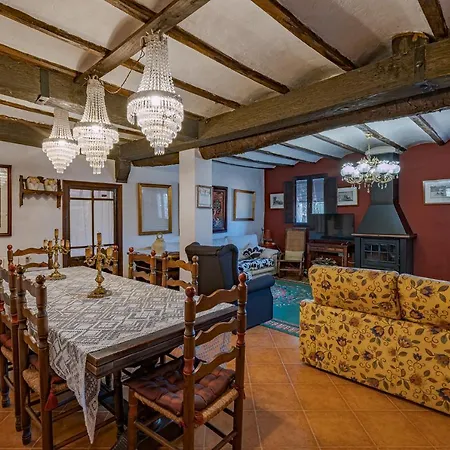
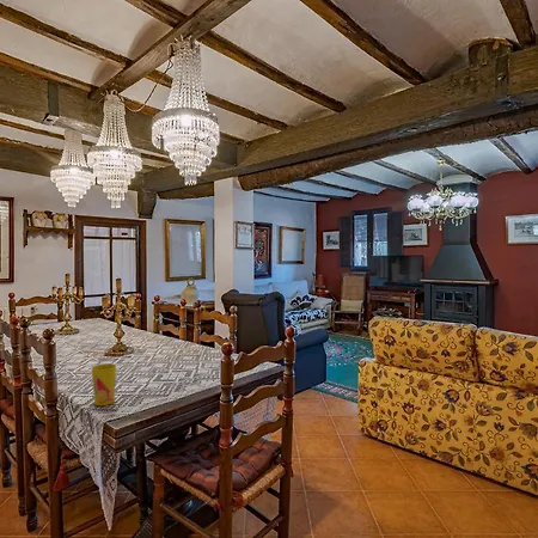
+ cup (104, 384)
